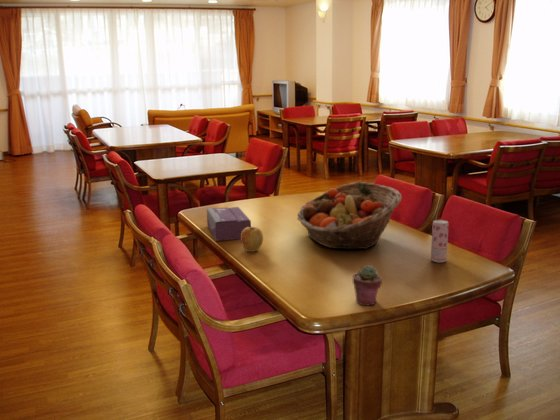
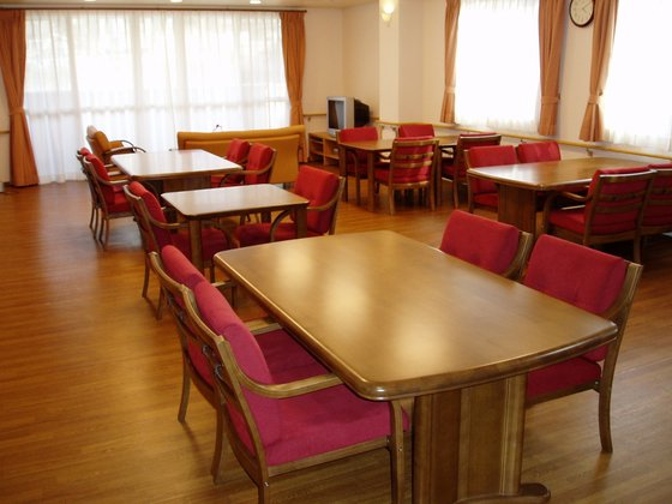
- potted succulent (367, 284)
- apple (252, 238)
- fruit basket (347, 213)
- beverage can (439, 241)
- tissue box (228, 222)
